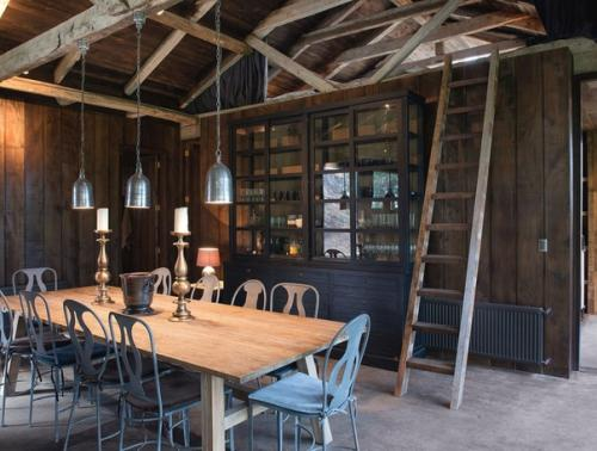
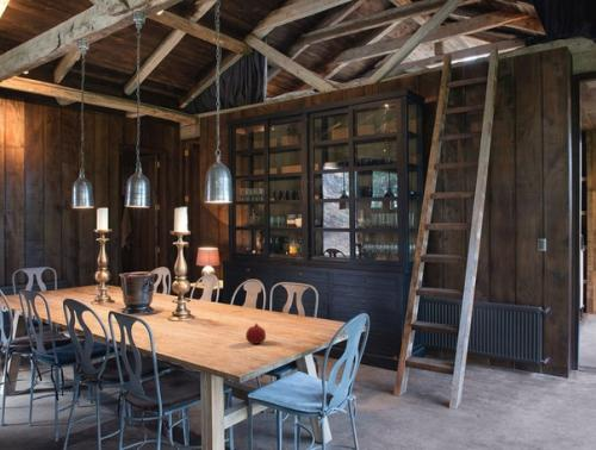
+ fruit (255, 332)
